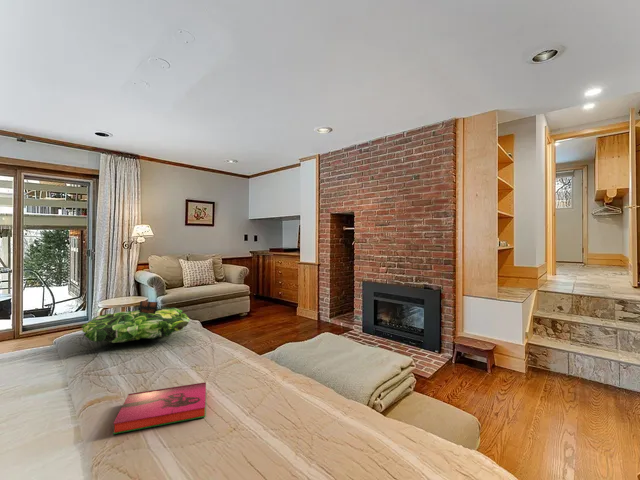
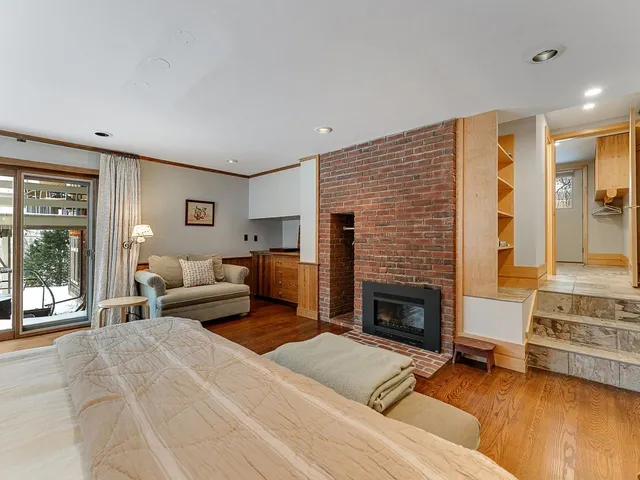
- cushion (138, 320)
- hardback book (165, 404)
